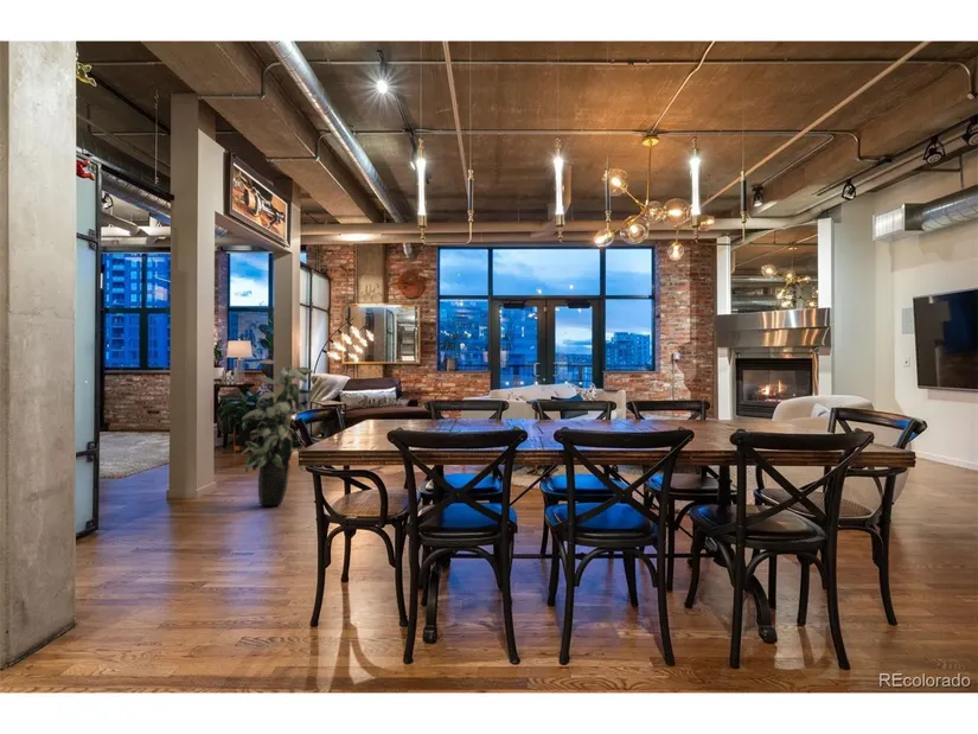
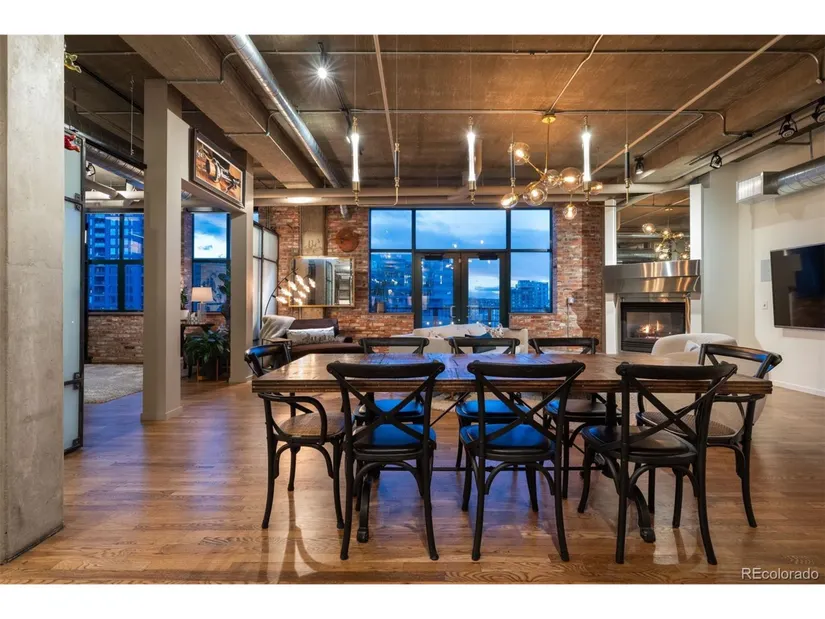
- indoor plant (276, 430)
